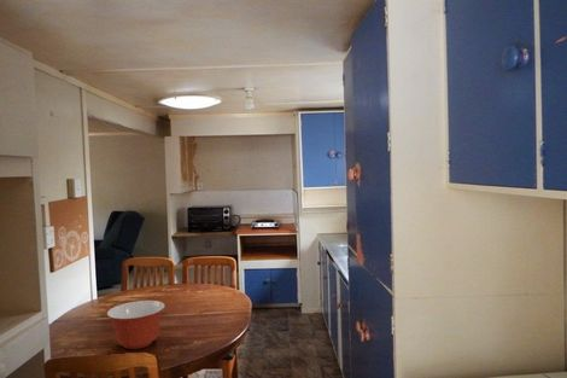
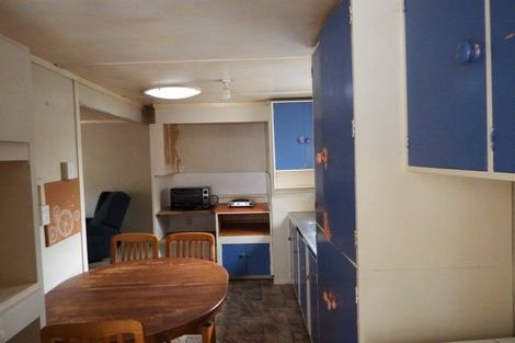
- mixing bowl (136, 326)
